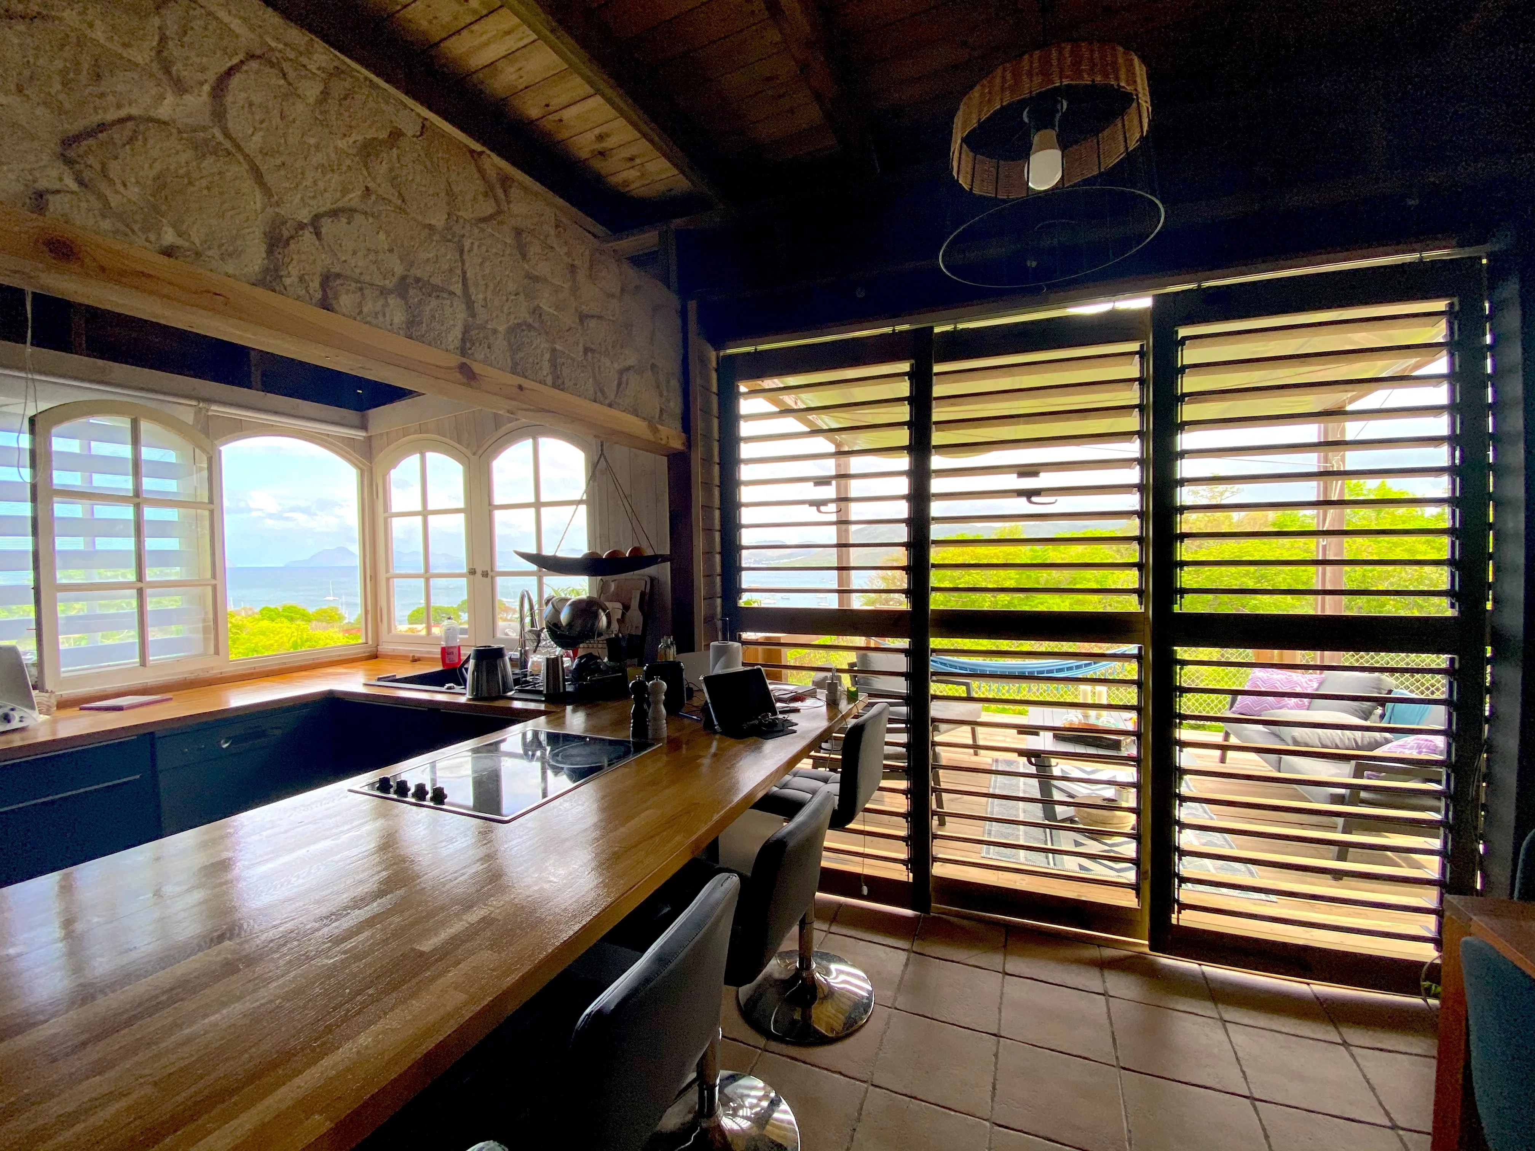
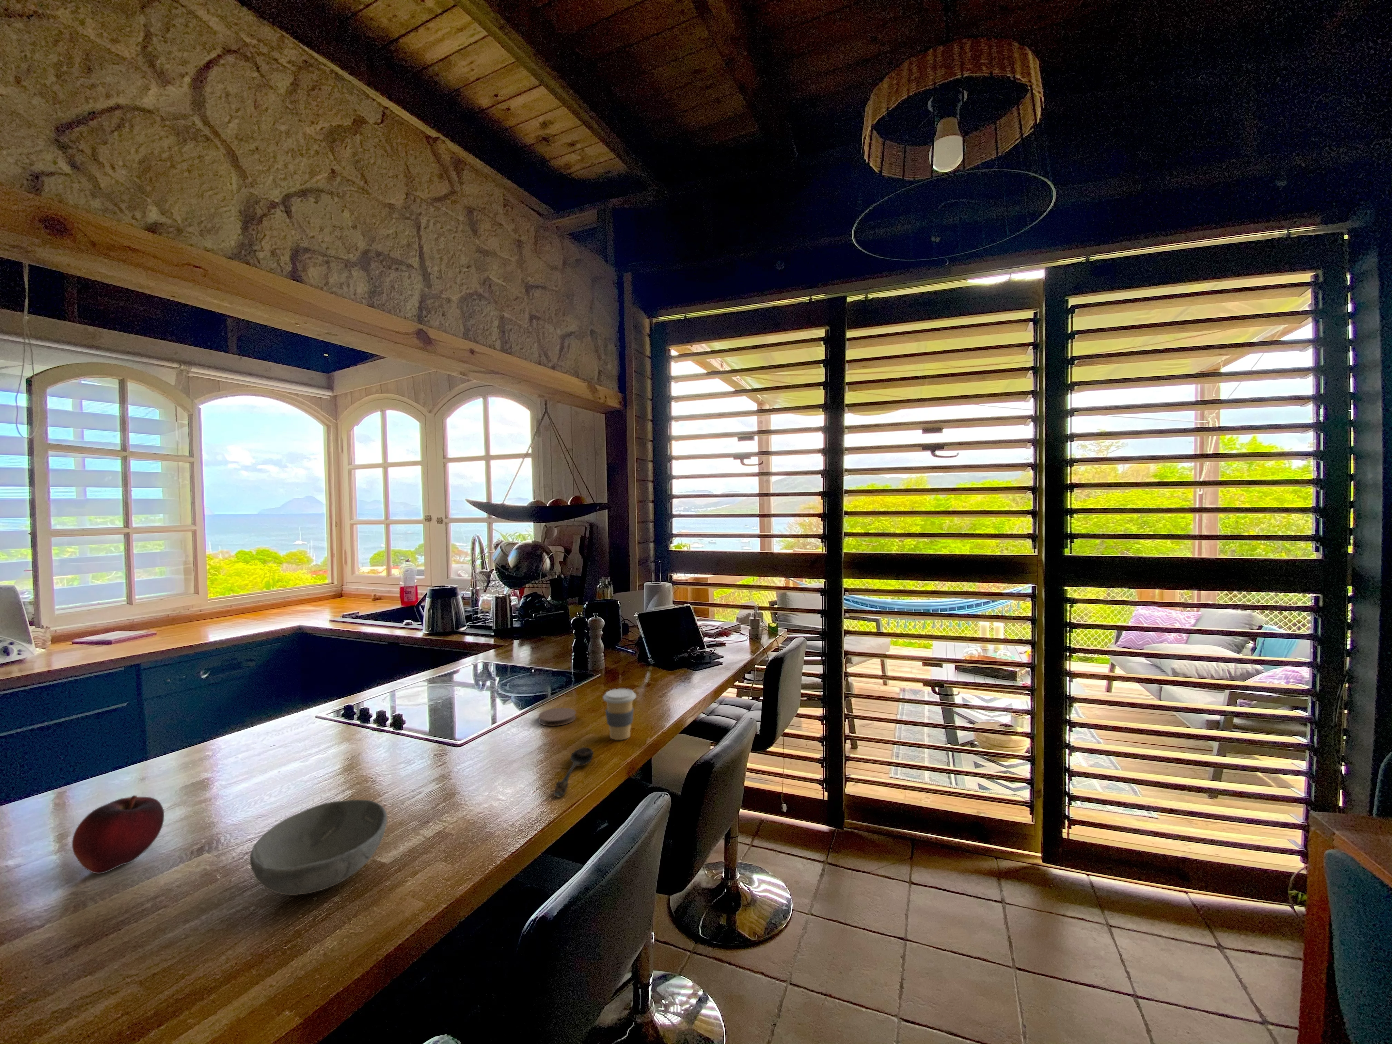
+ bowl (323, 852)
+ coaster (557, 716)
+ spoon (572, 769)
+ fruit (121, 831)
+ coffee cup (619, 714)
